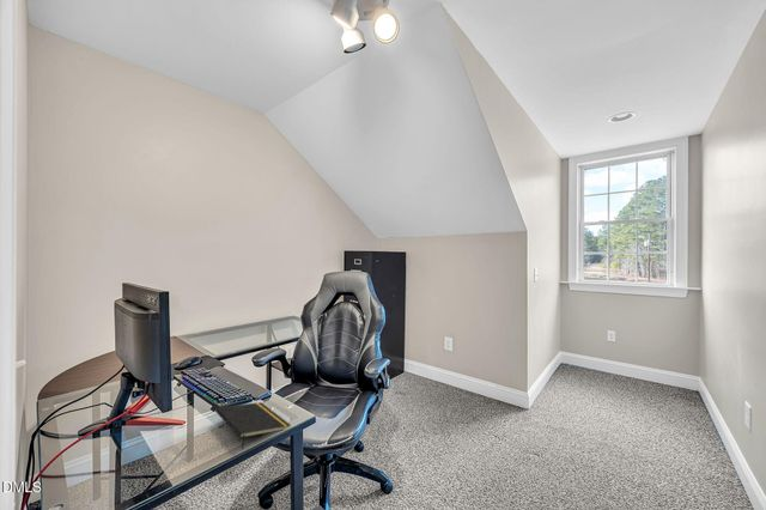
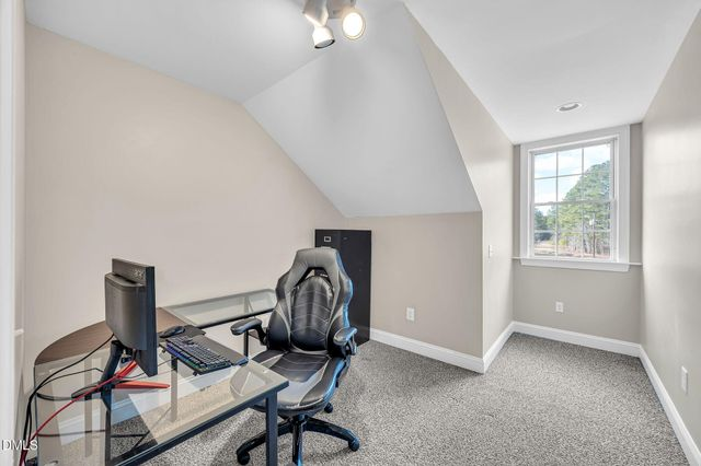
- notepad (251, 418)
